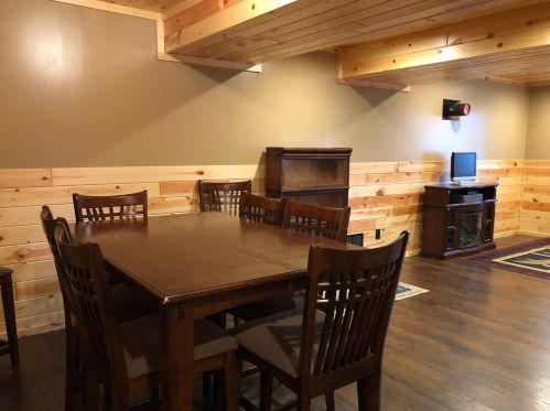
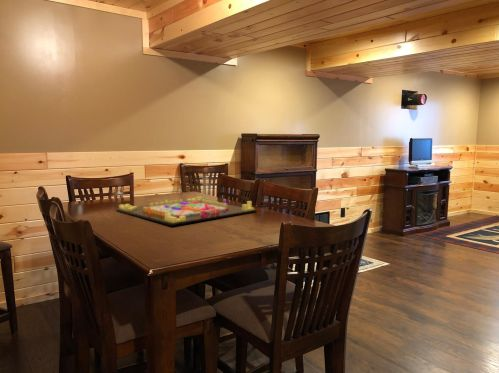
+ gameboard (186, 206)
